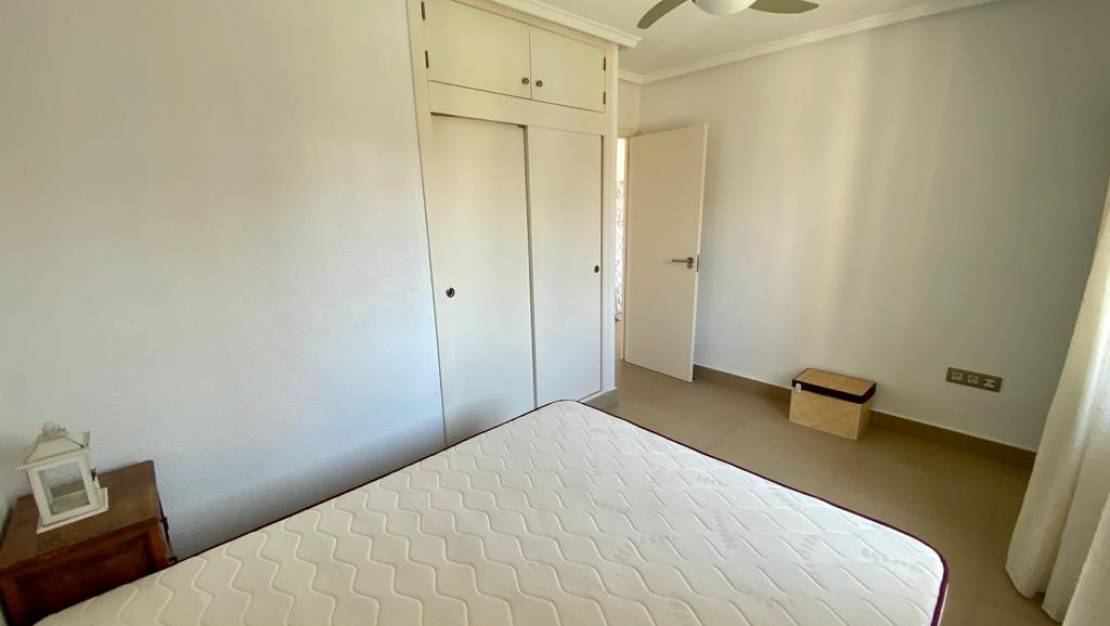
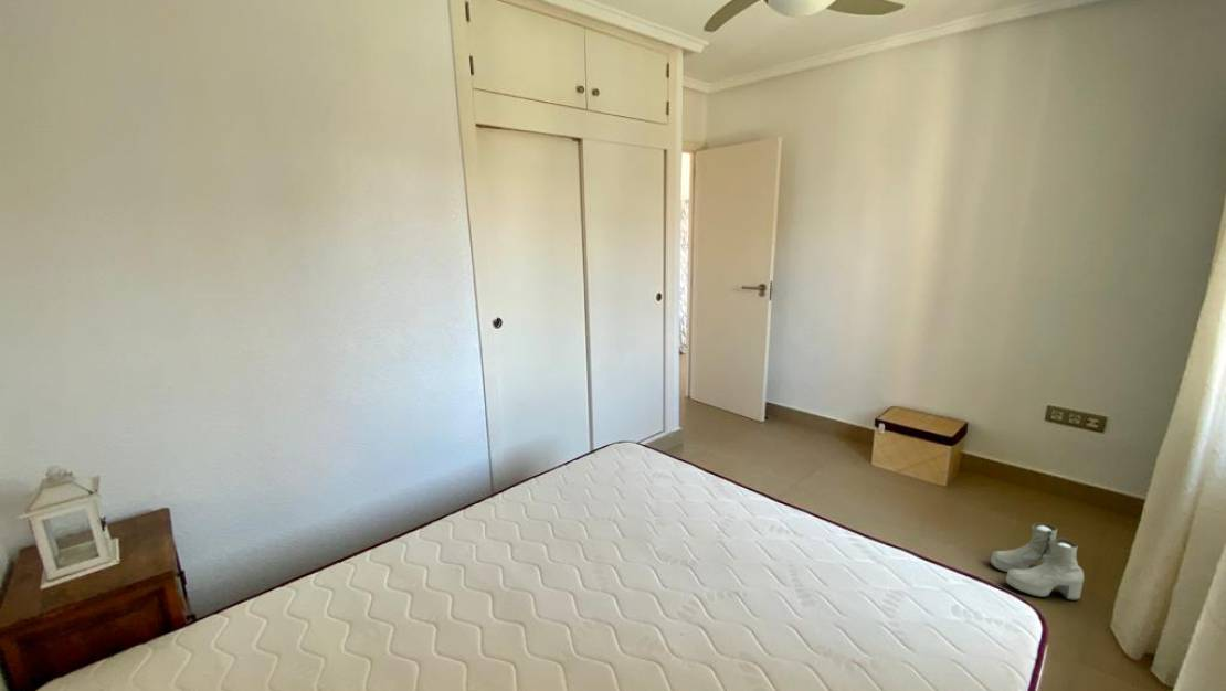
+ boots (1037, 556)
